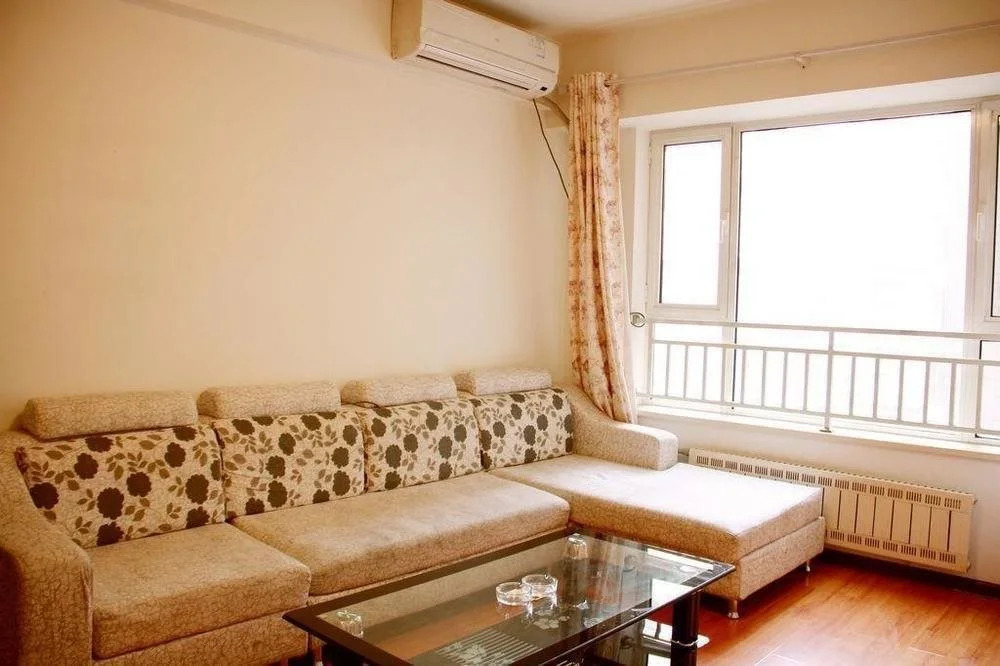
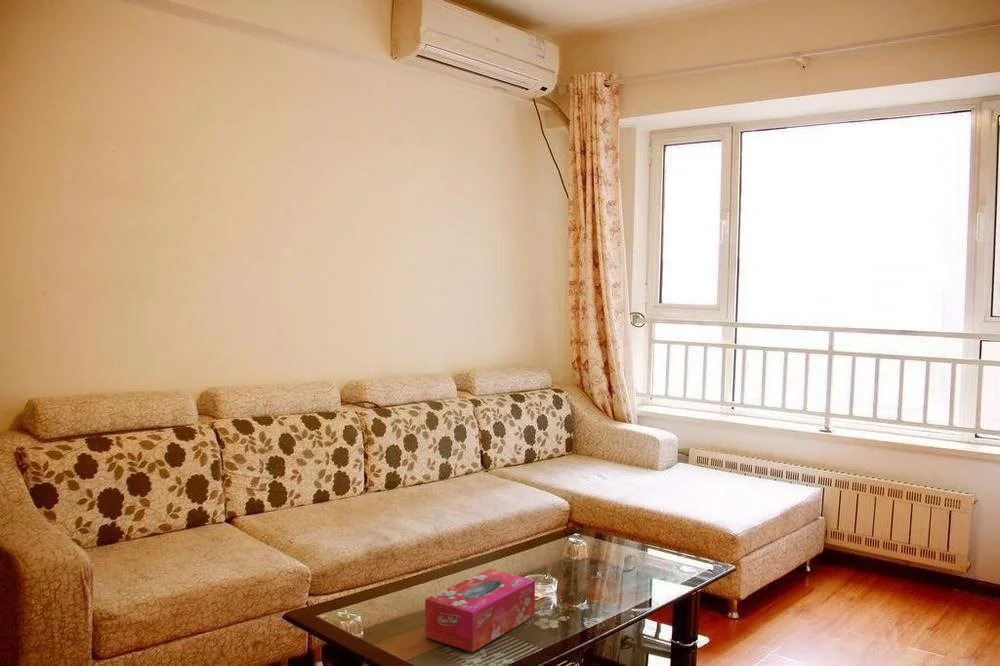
+ tissue box (481, 607)
